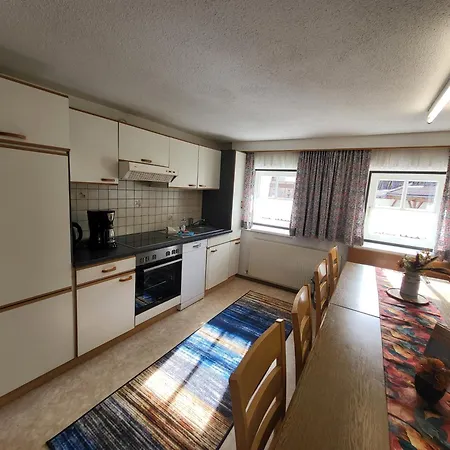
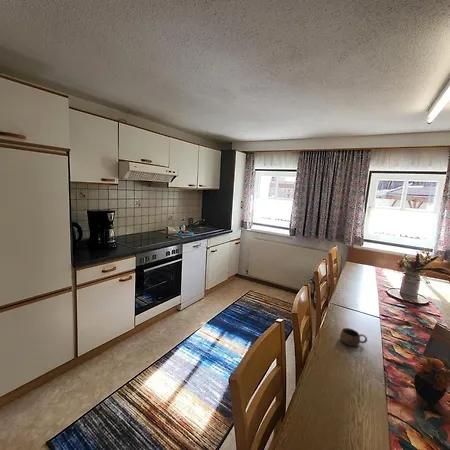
+ cup (353, 337)
